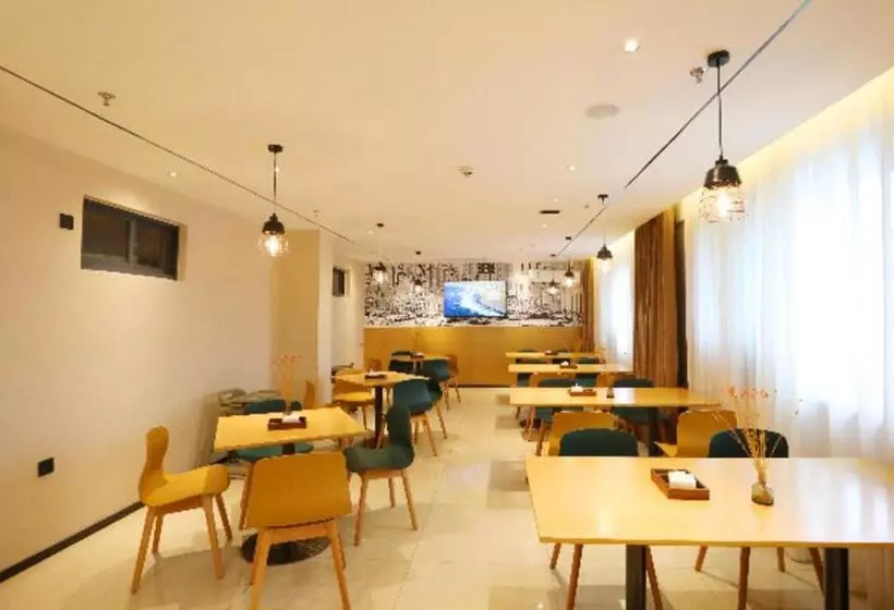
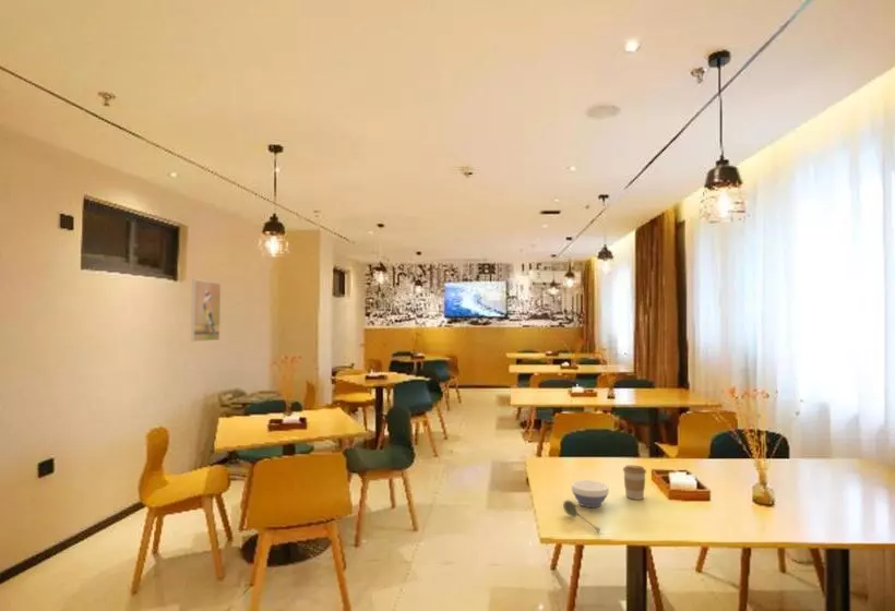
+ coffee cup (634, 480)
+ soupspoon (580, 515)
+ bowl (589, 494)
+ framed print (206, 311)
